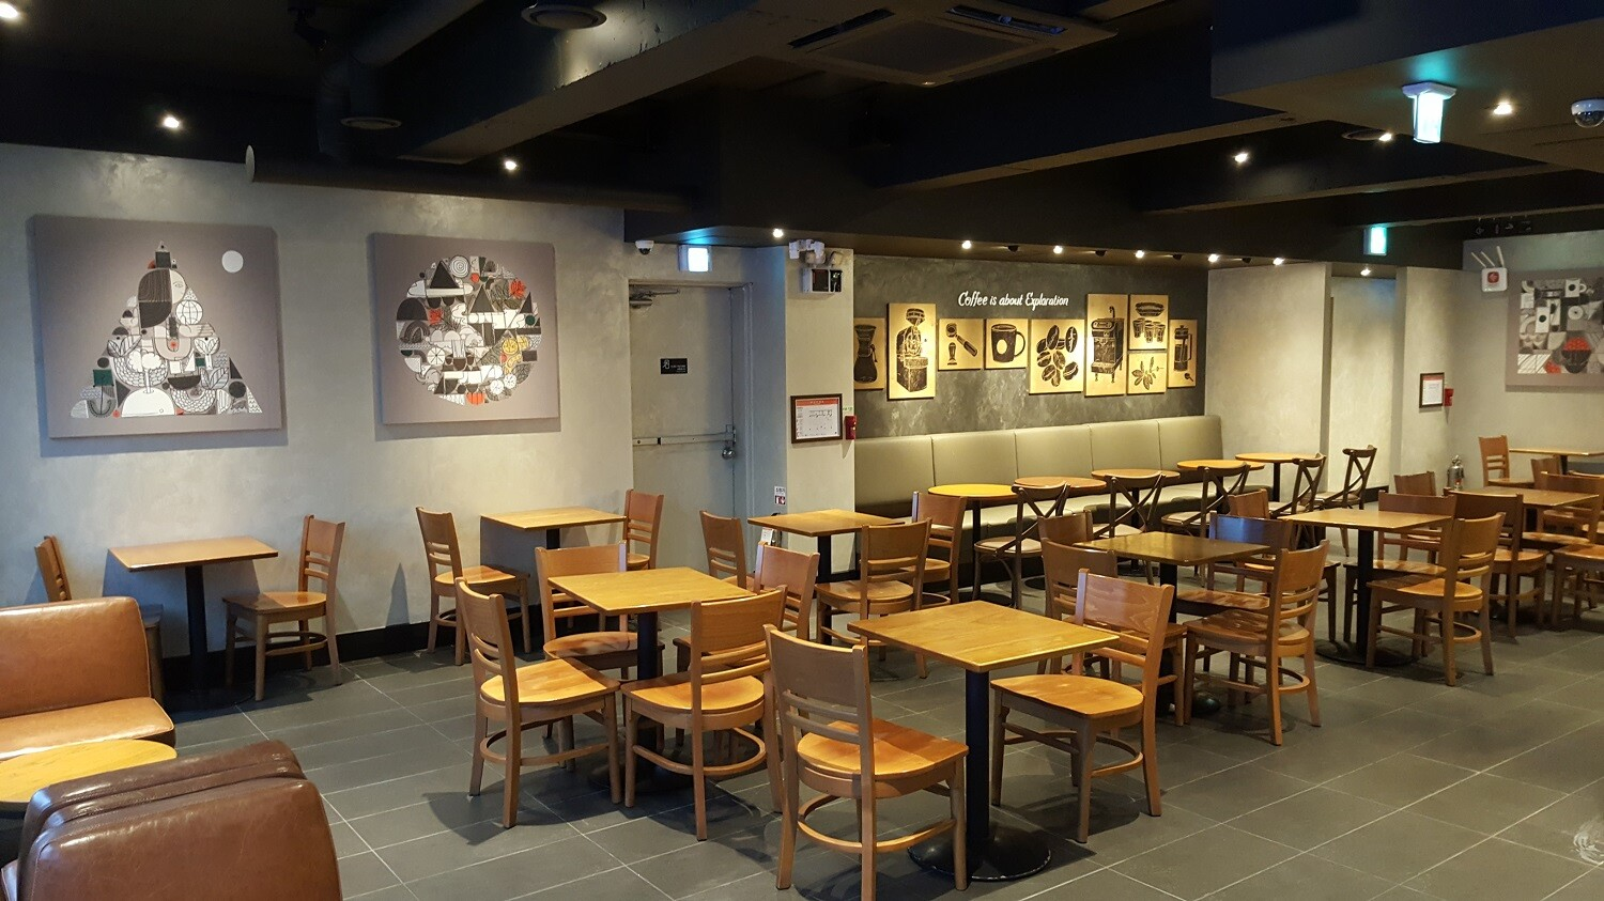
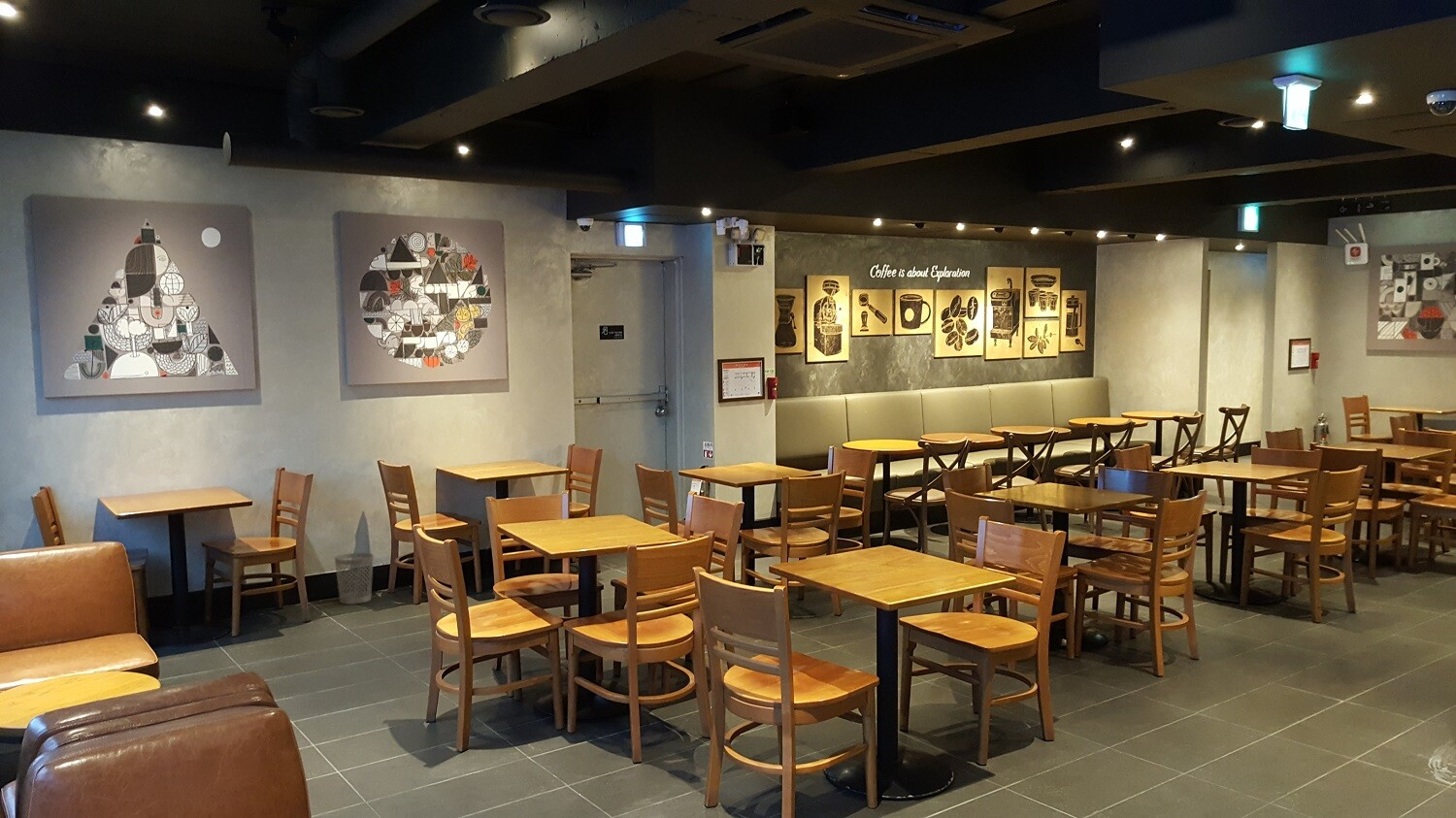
+ wastebasket (354, 578)
